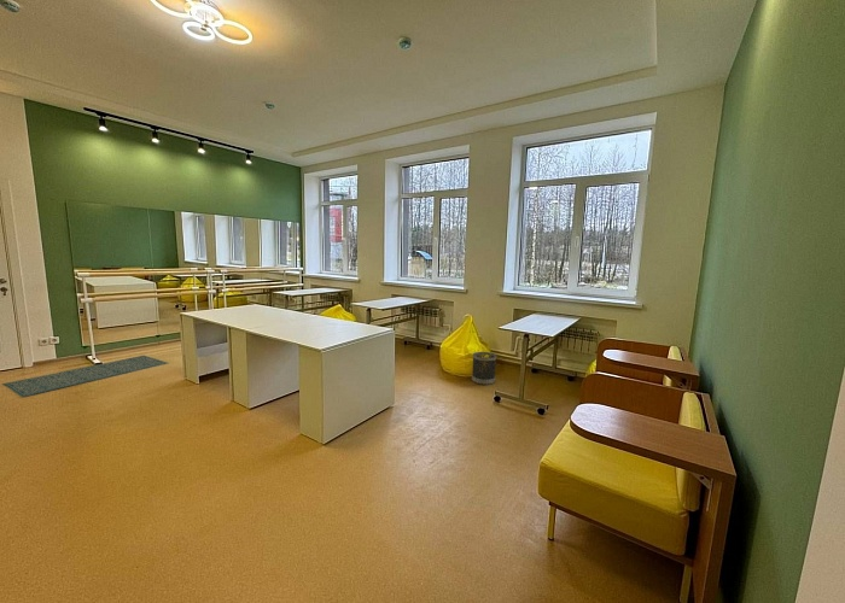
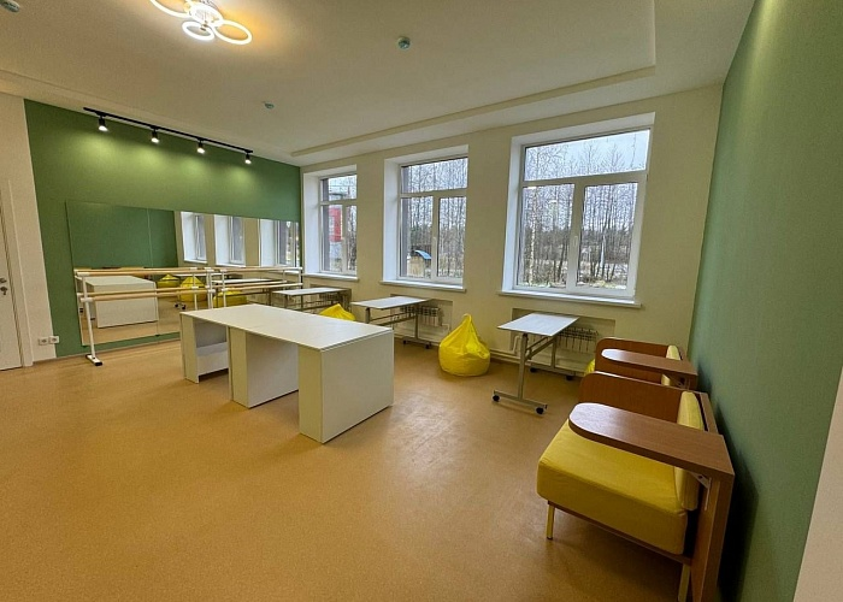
- rug (93, 371)
- wastebasket (483, 368)
